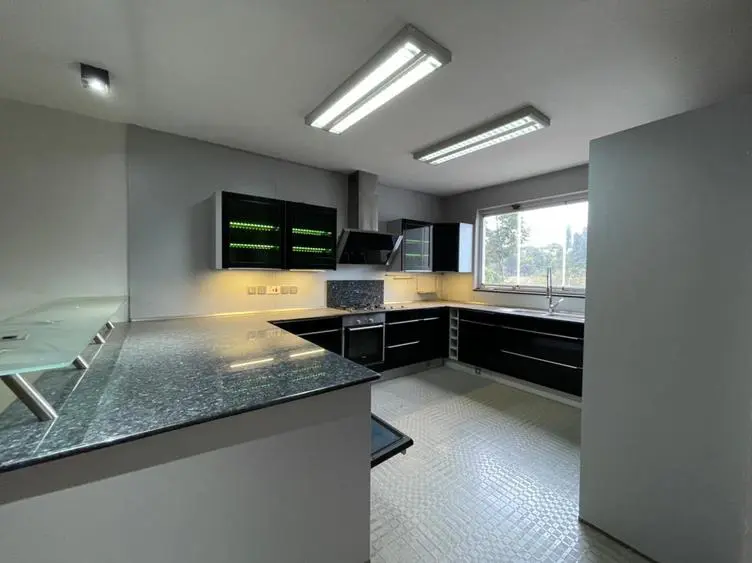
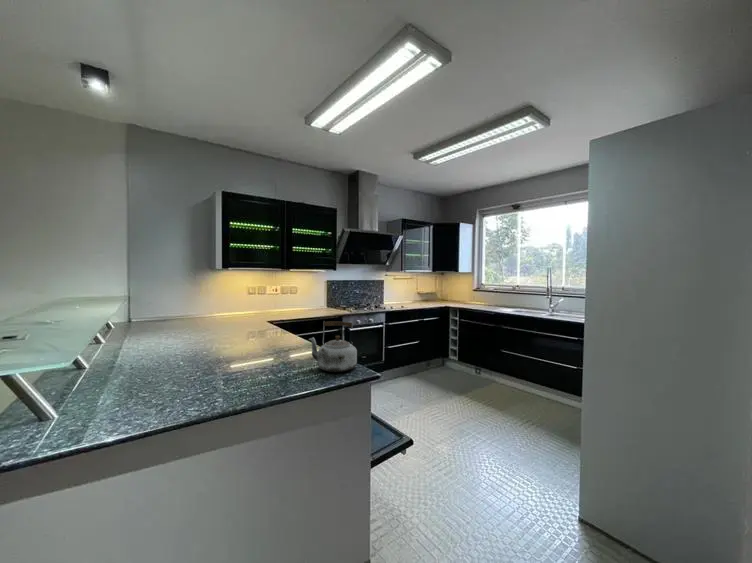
+ kettle (332, 344)
